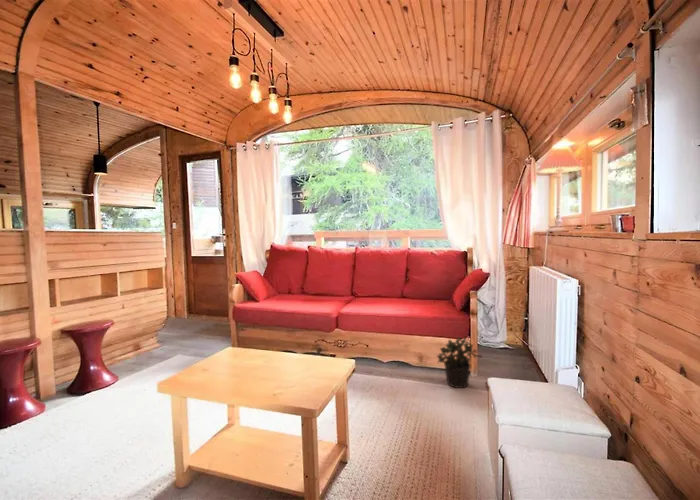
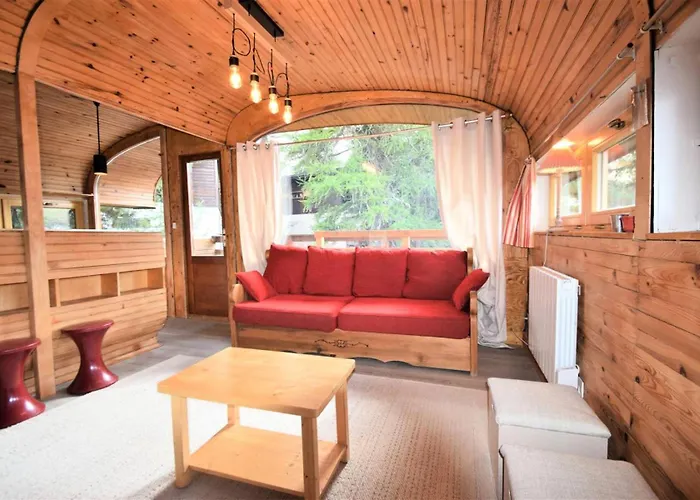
- potted plant (459, 360)
